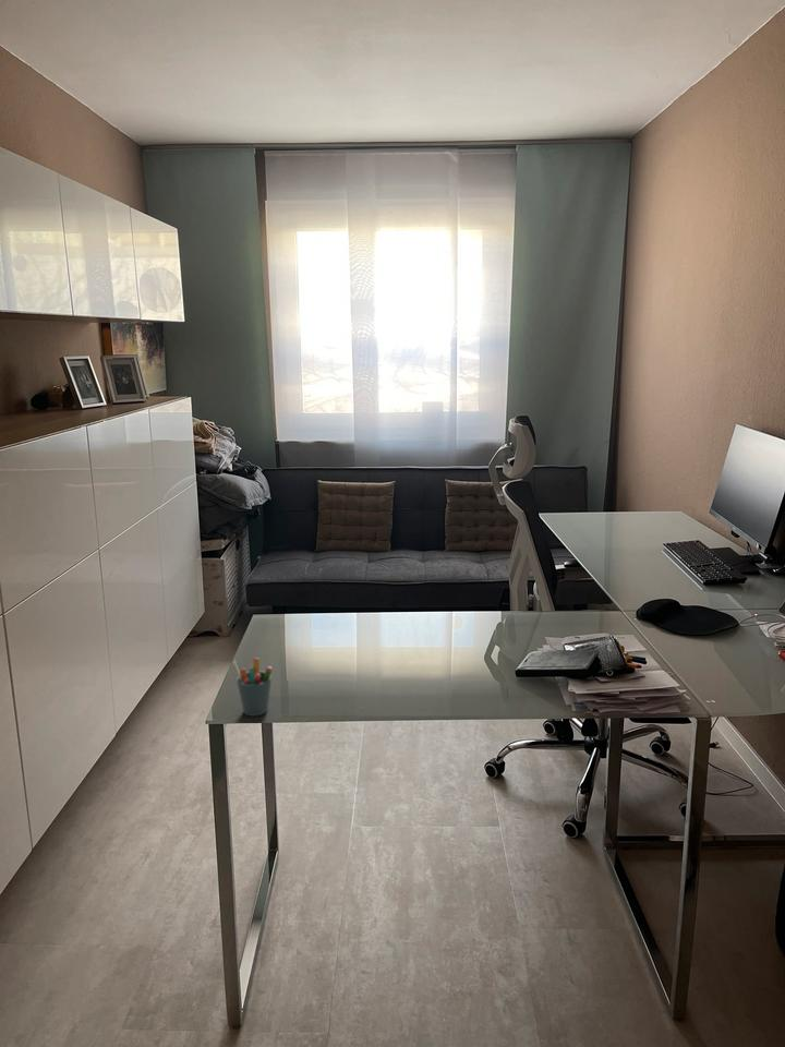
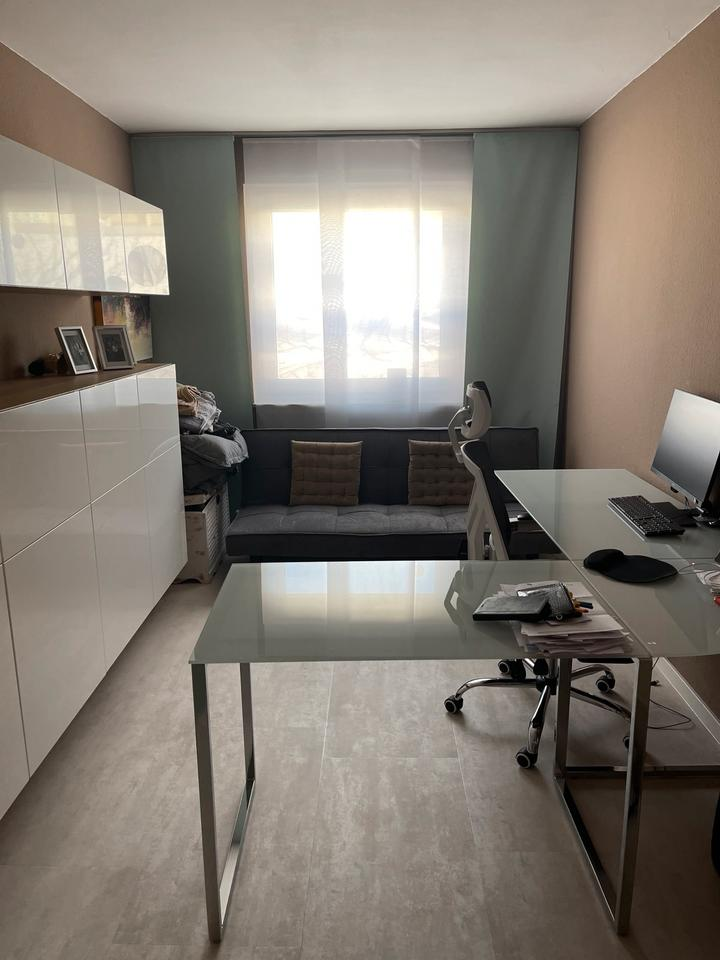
- pen holder (254, 685)
